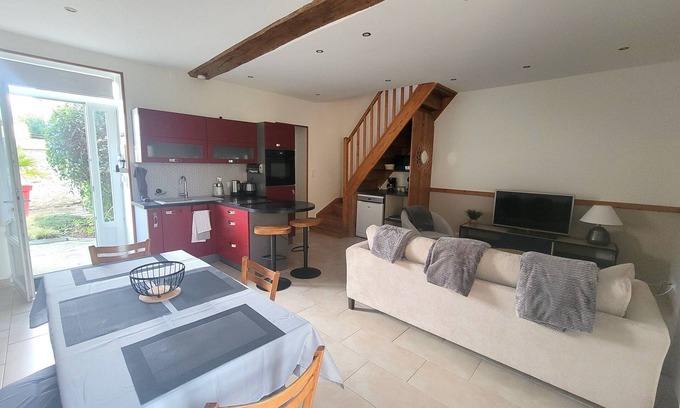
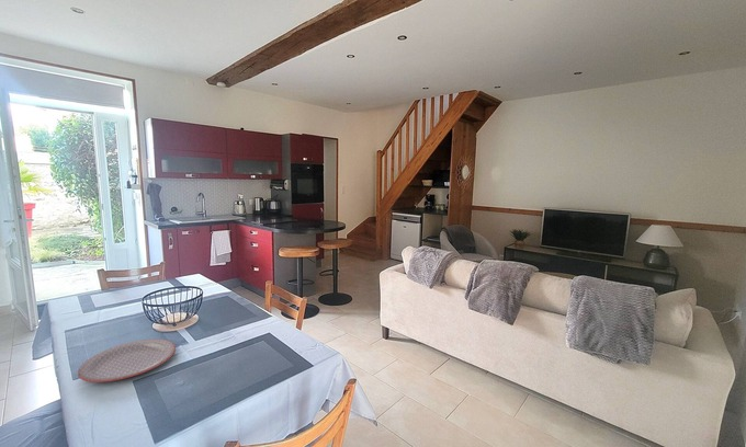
+ plate (131, 359)
